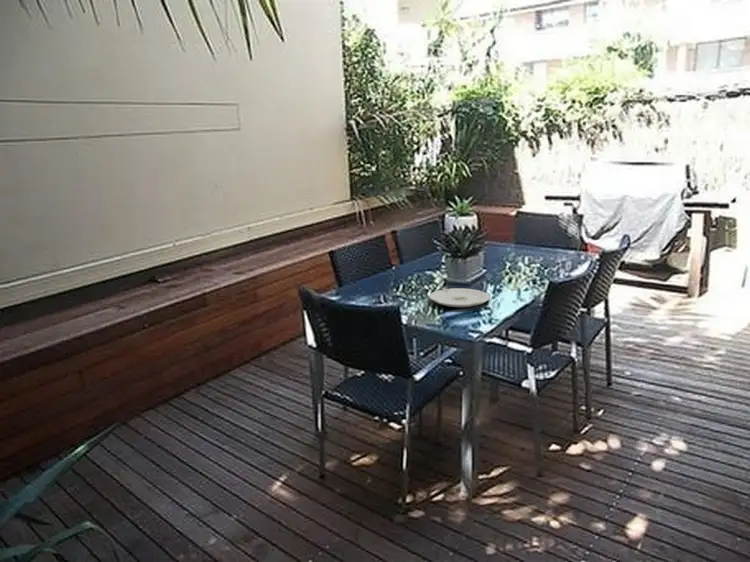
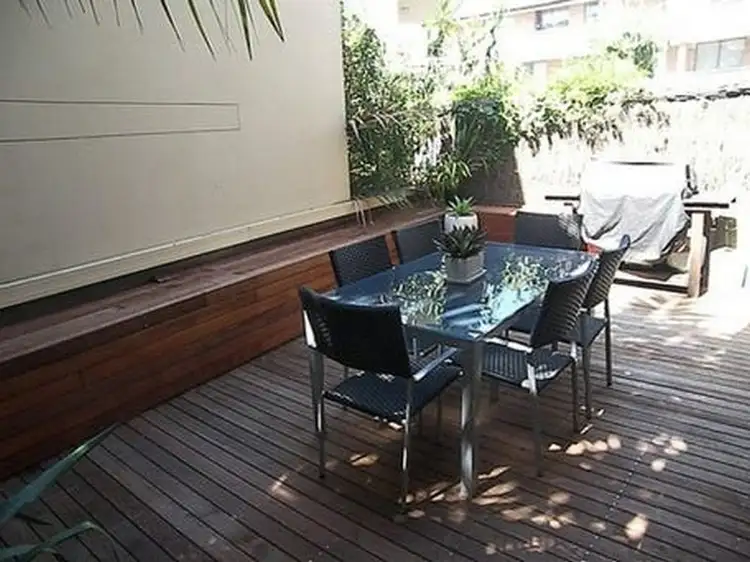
- plate (459, 298)
